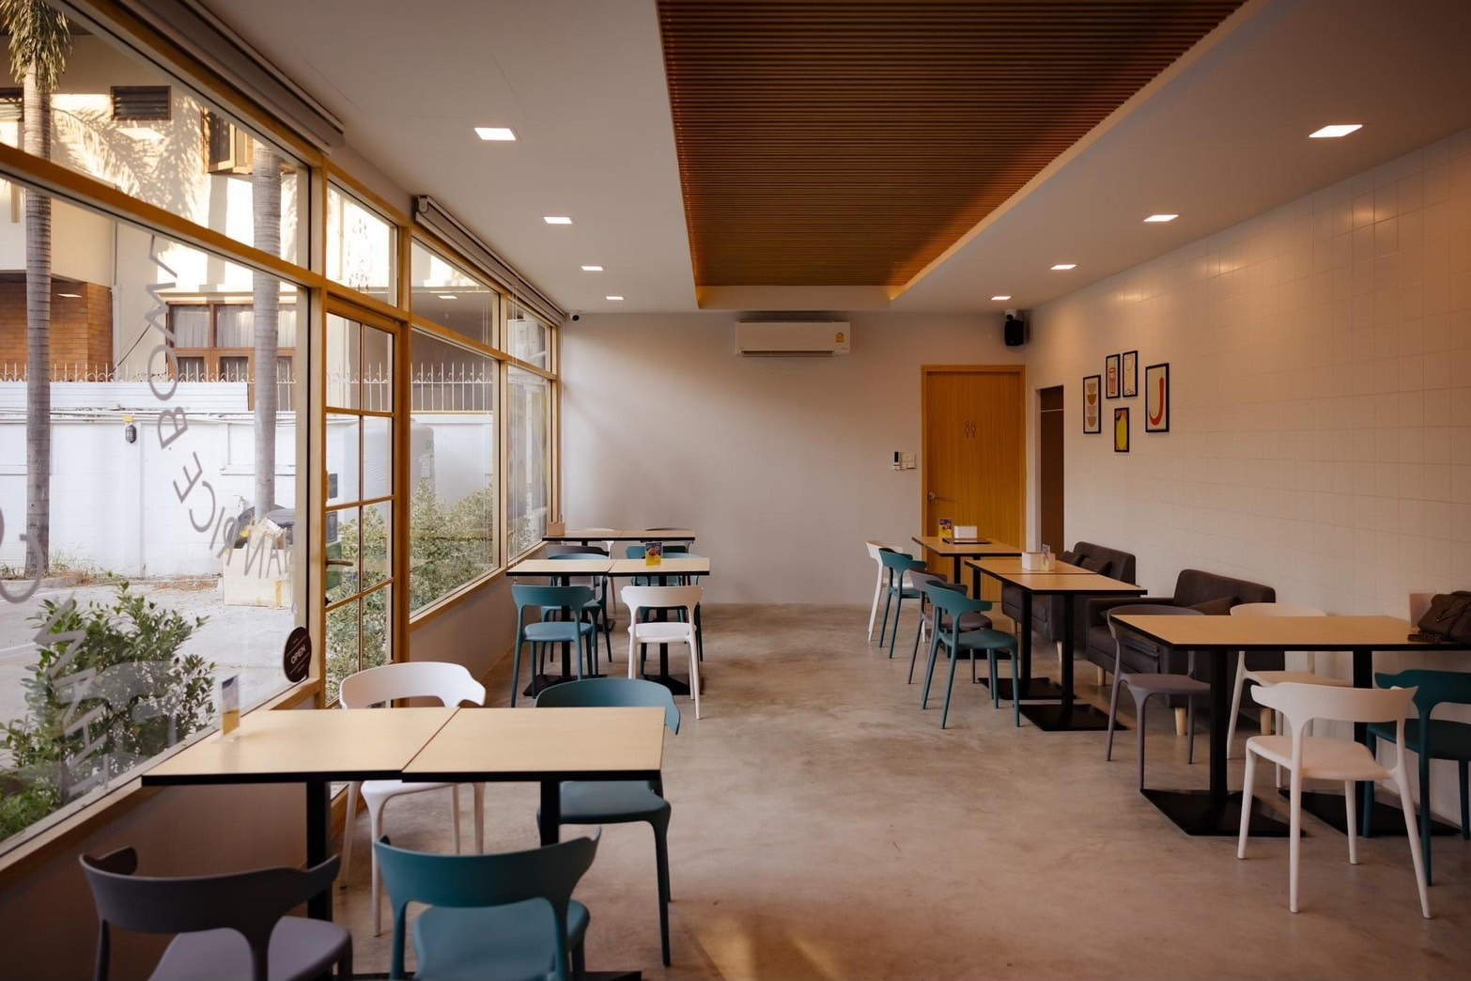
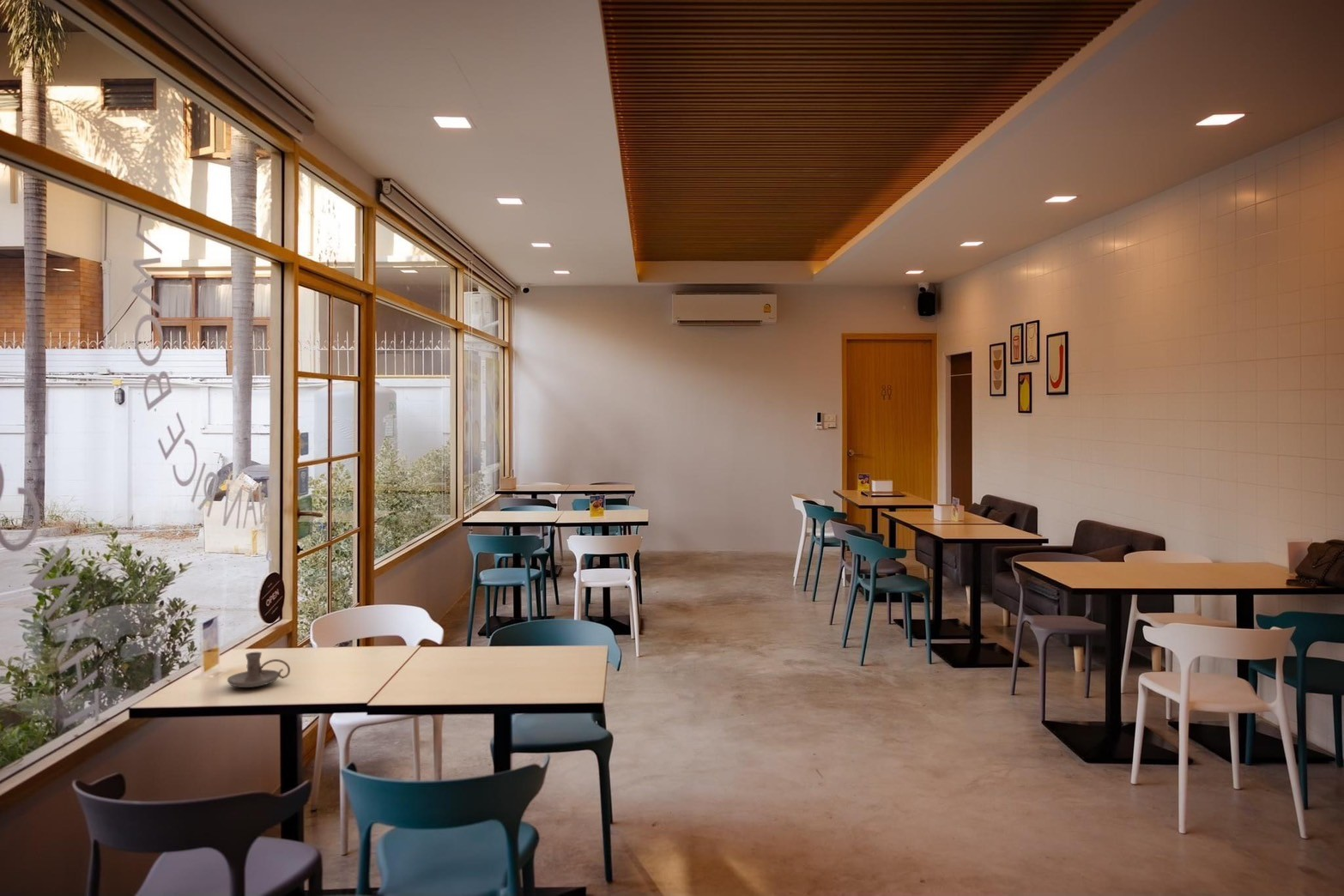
+ candle holder (259, 669)
